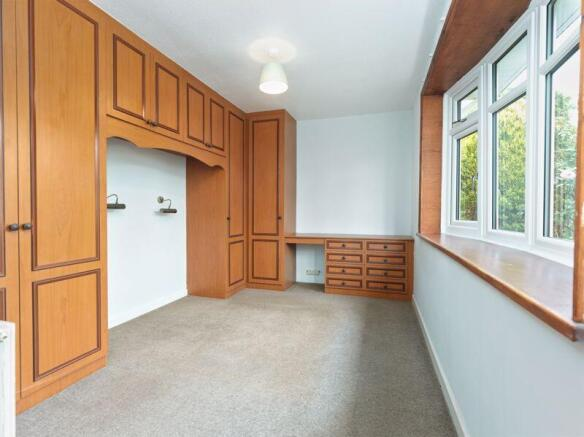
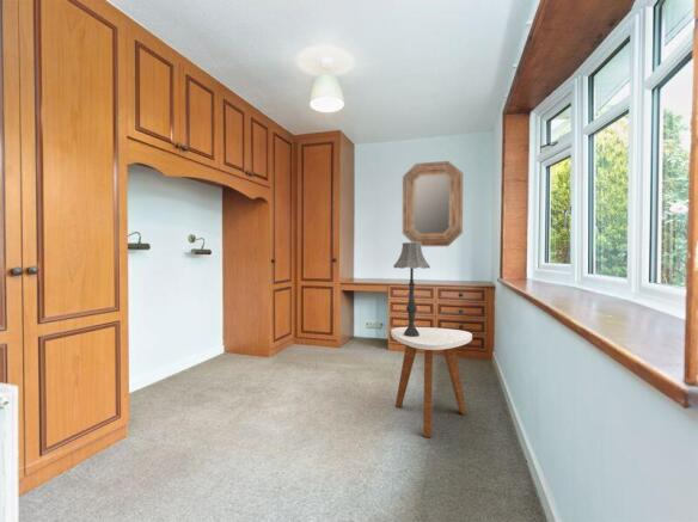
+ table lamp (411, 288)
+ side table (431, 376)
+ home mirror (431, 204)
